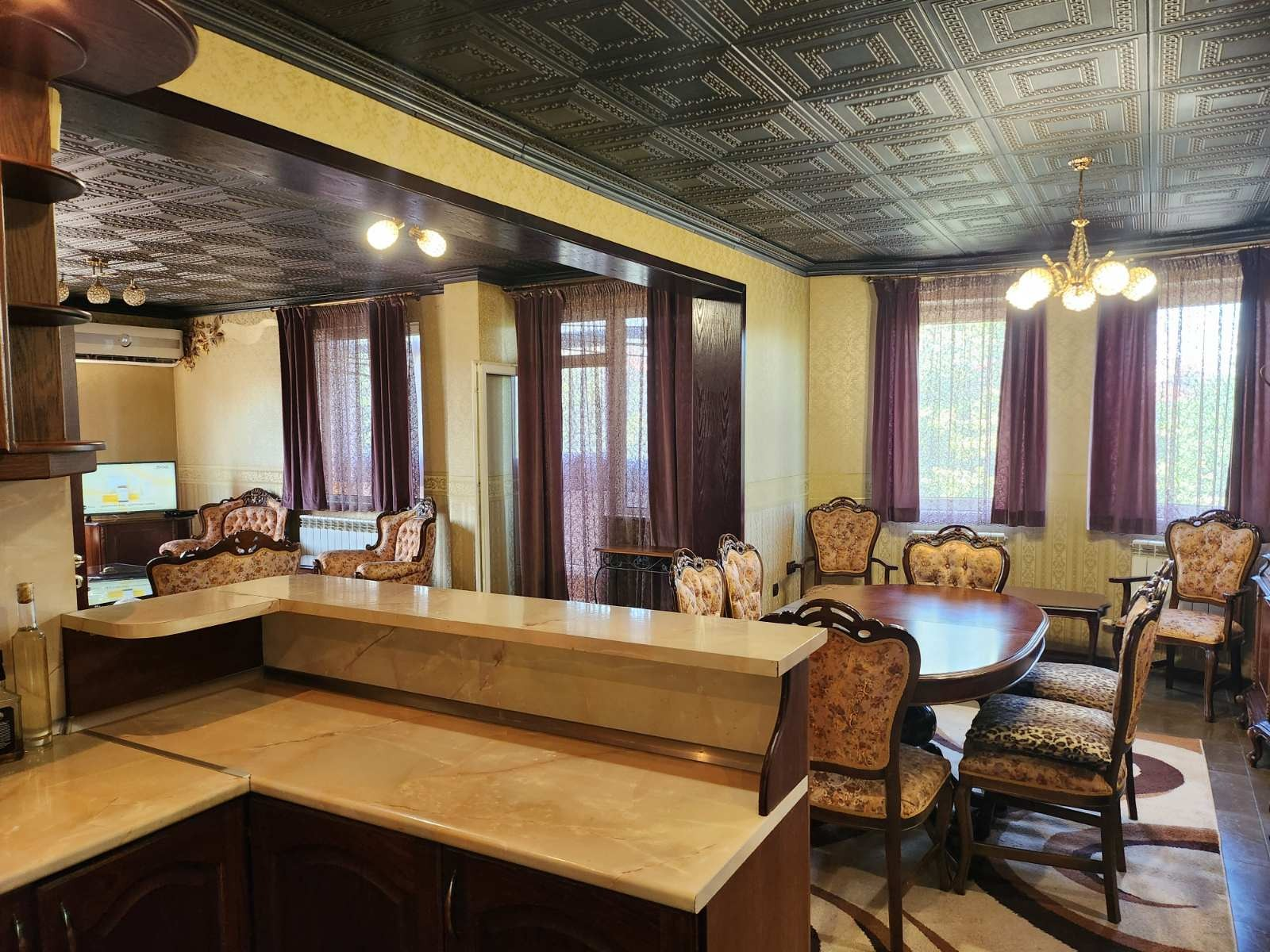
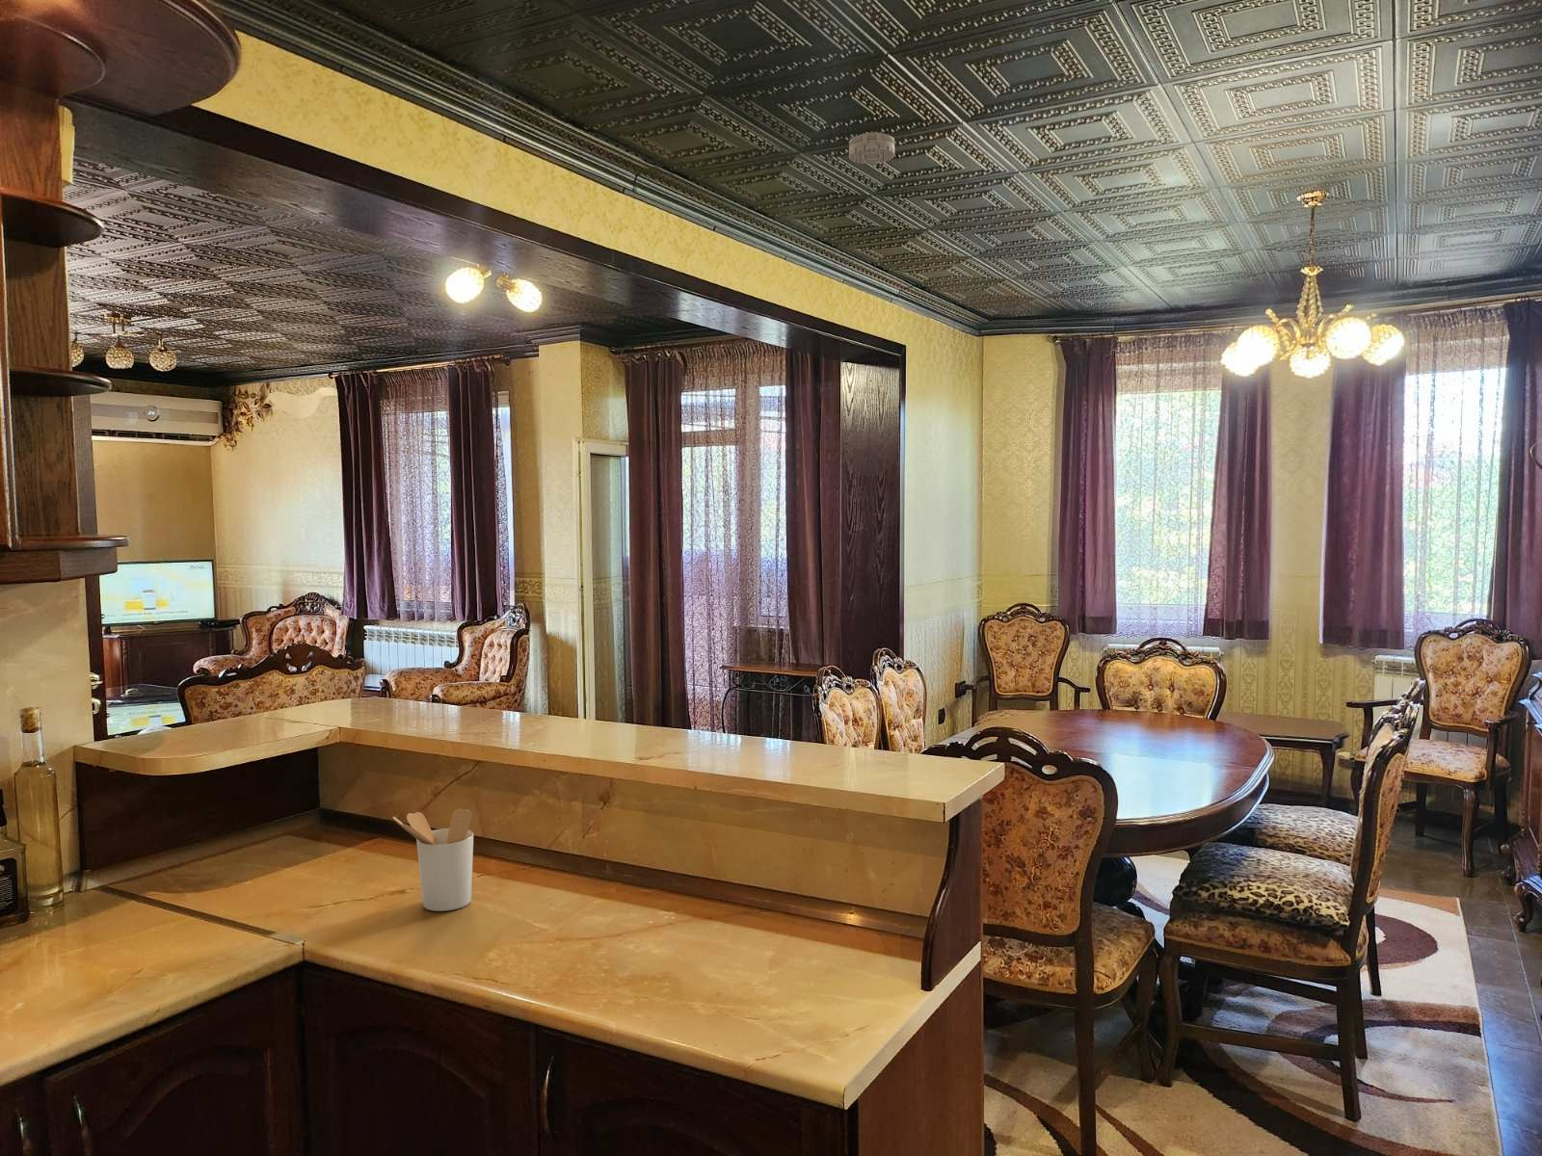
+ smoke detector (872, 147)
+ utensil holder (432, 856)
